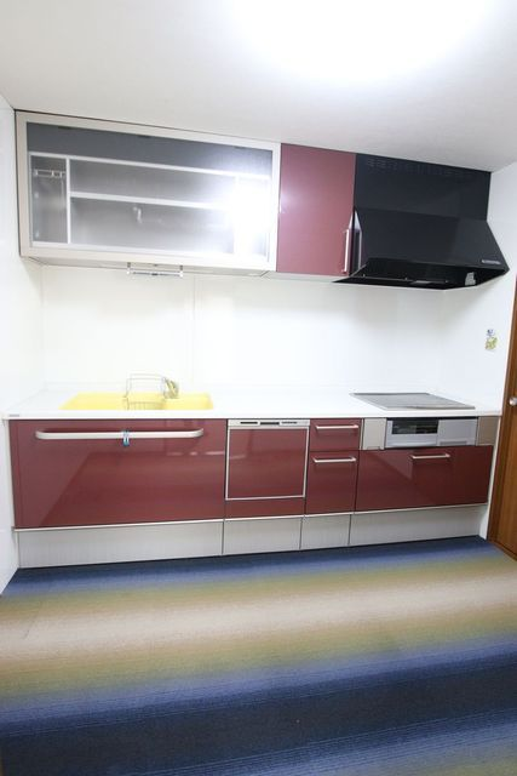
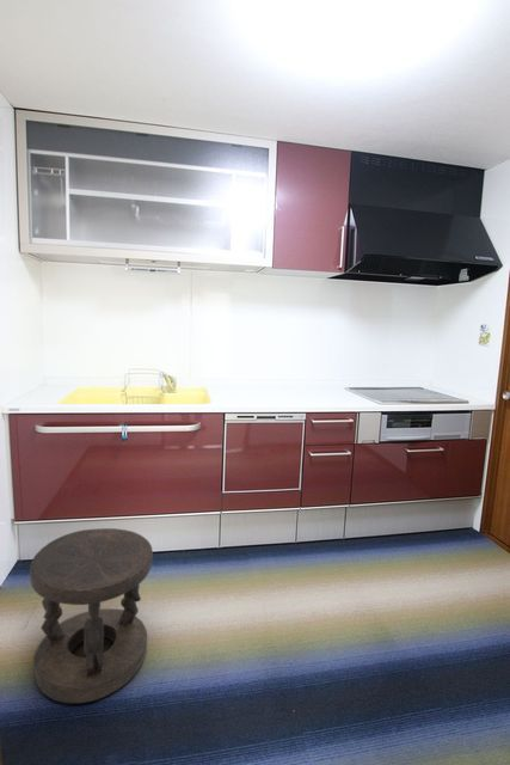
+ stool (94, 606)
